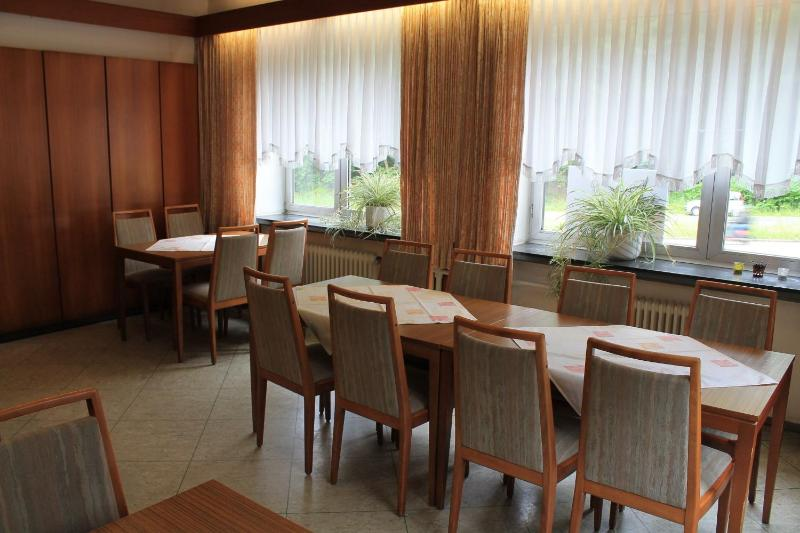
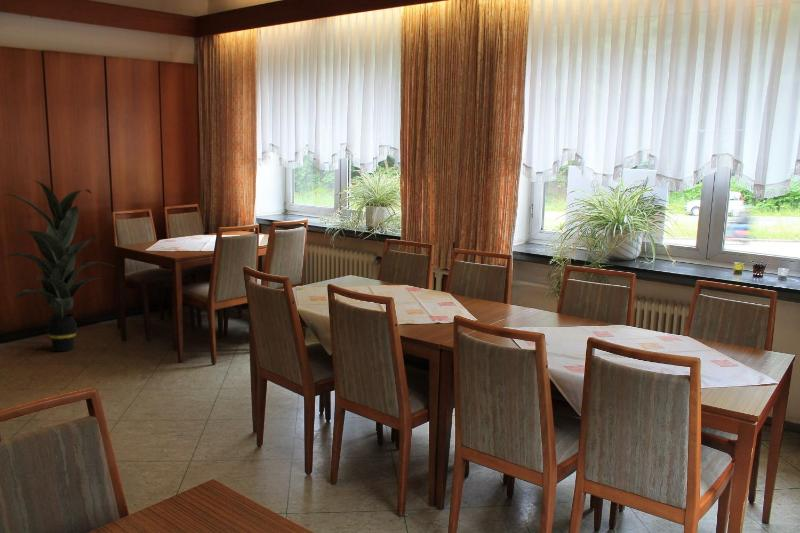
+ indoor plant (52, 266)
